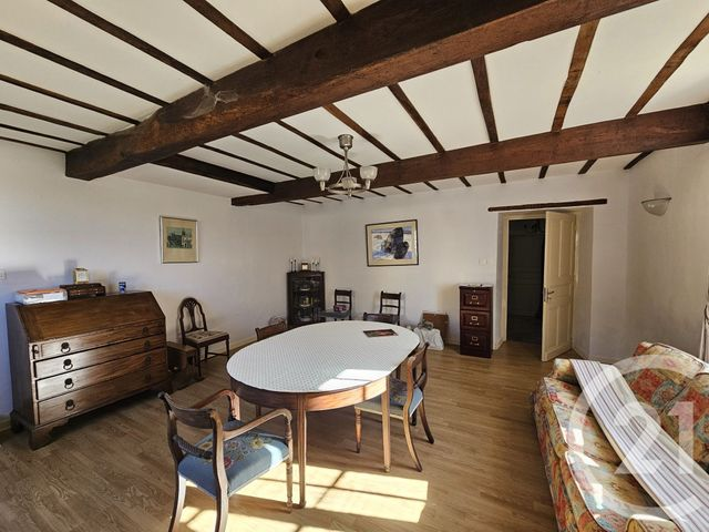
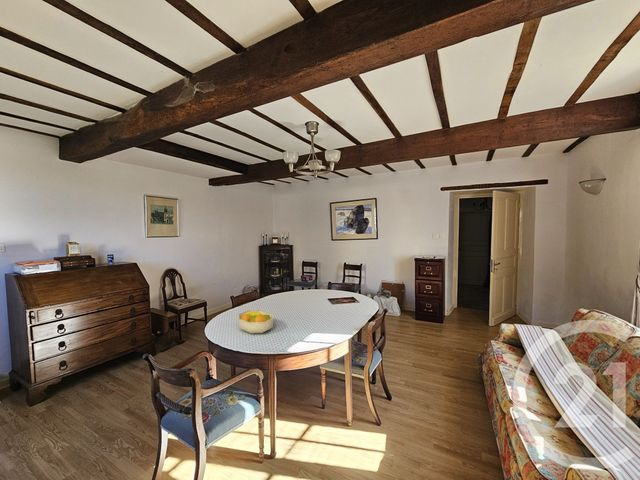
+ fruit bowl (255, 319)
